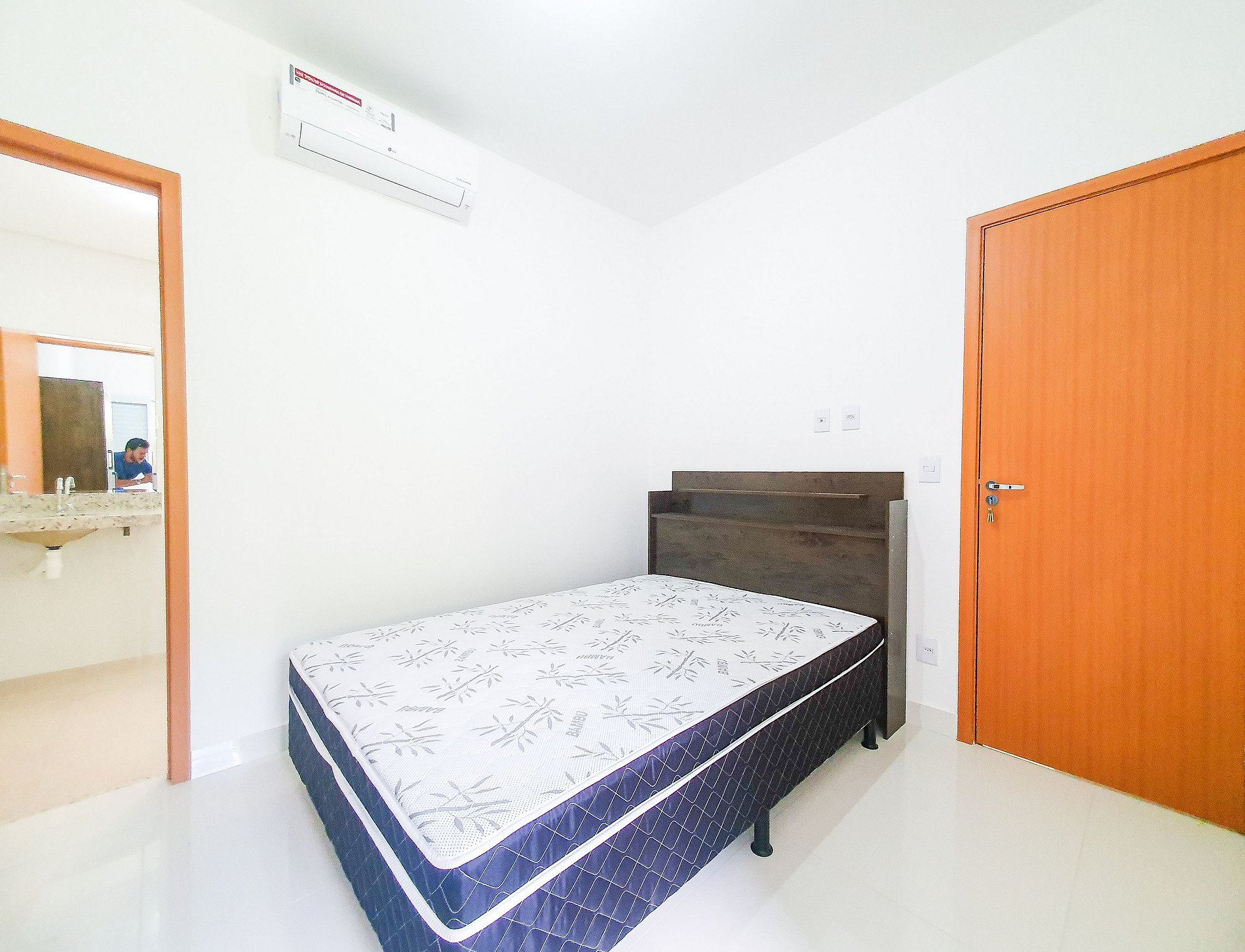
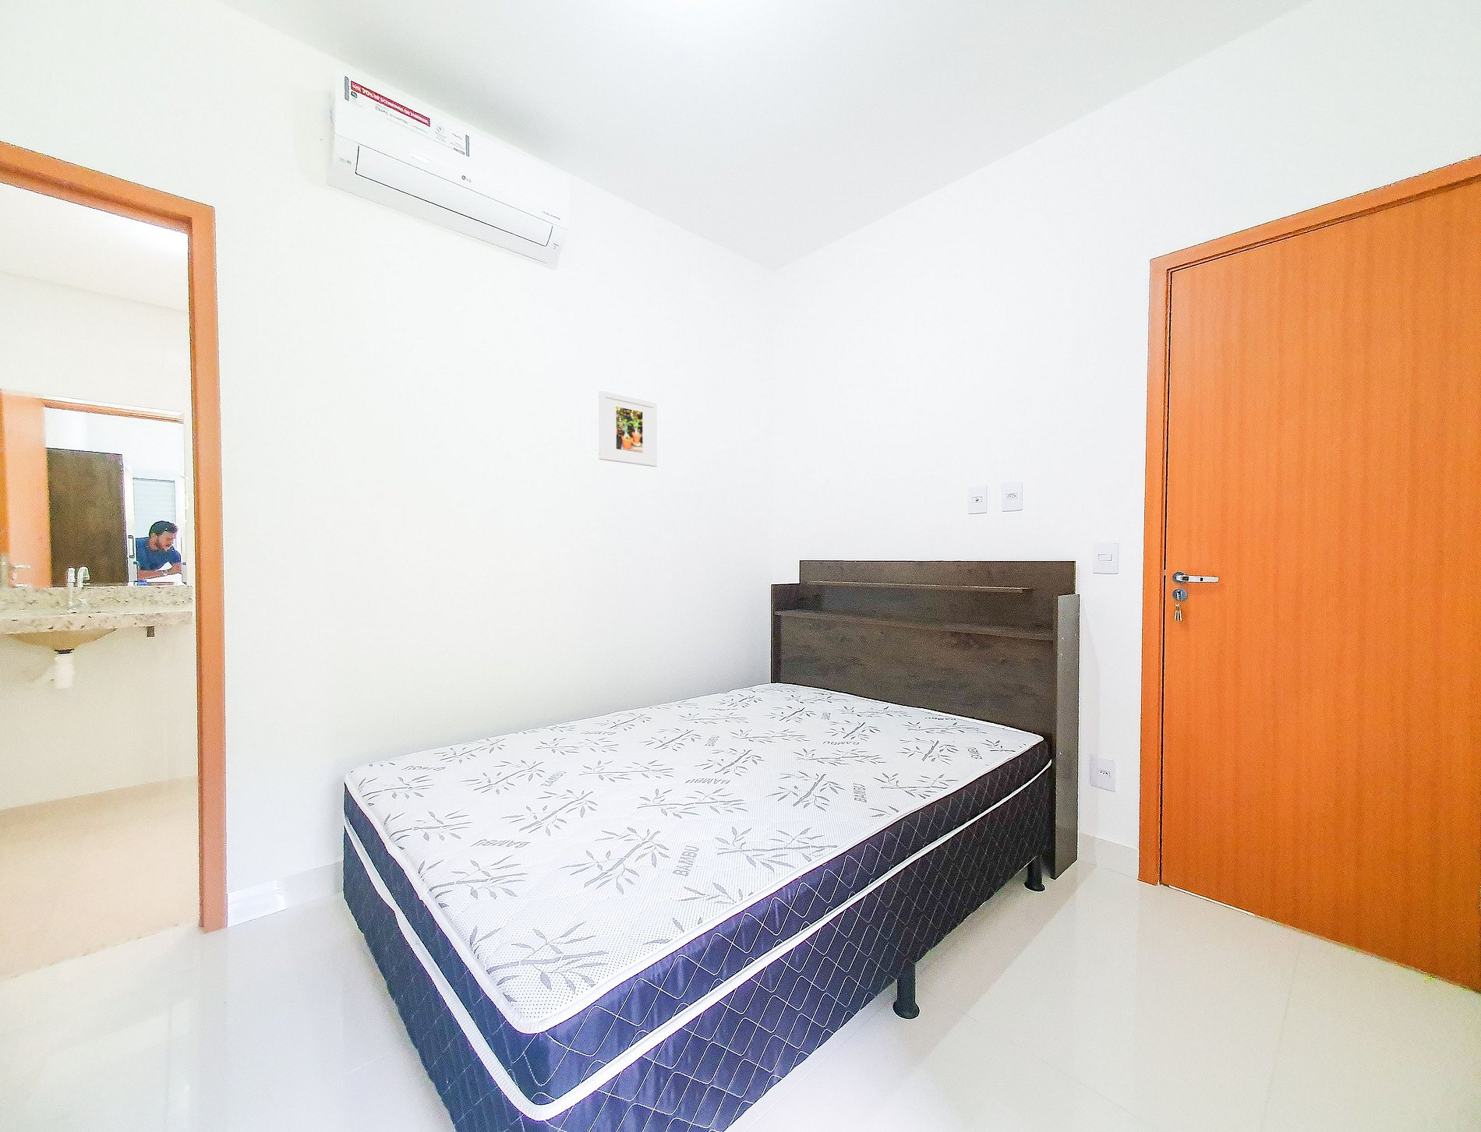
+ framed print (628, 430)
